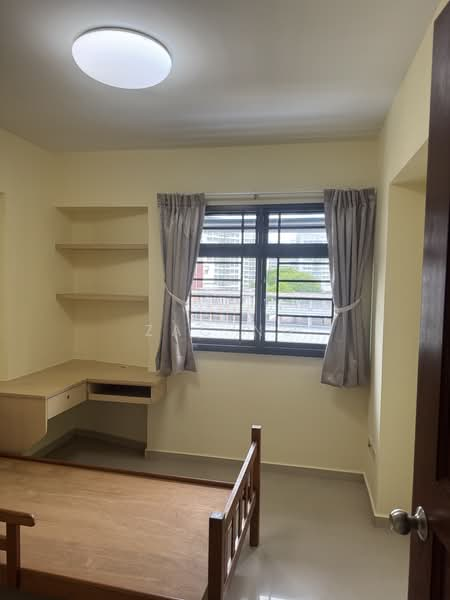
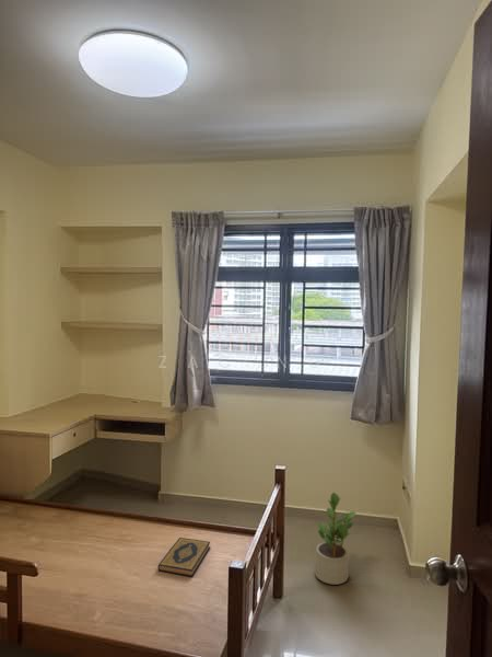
+ potted plant (335, 531)
+ hardback book (185, 555)
